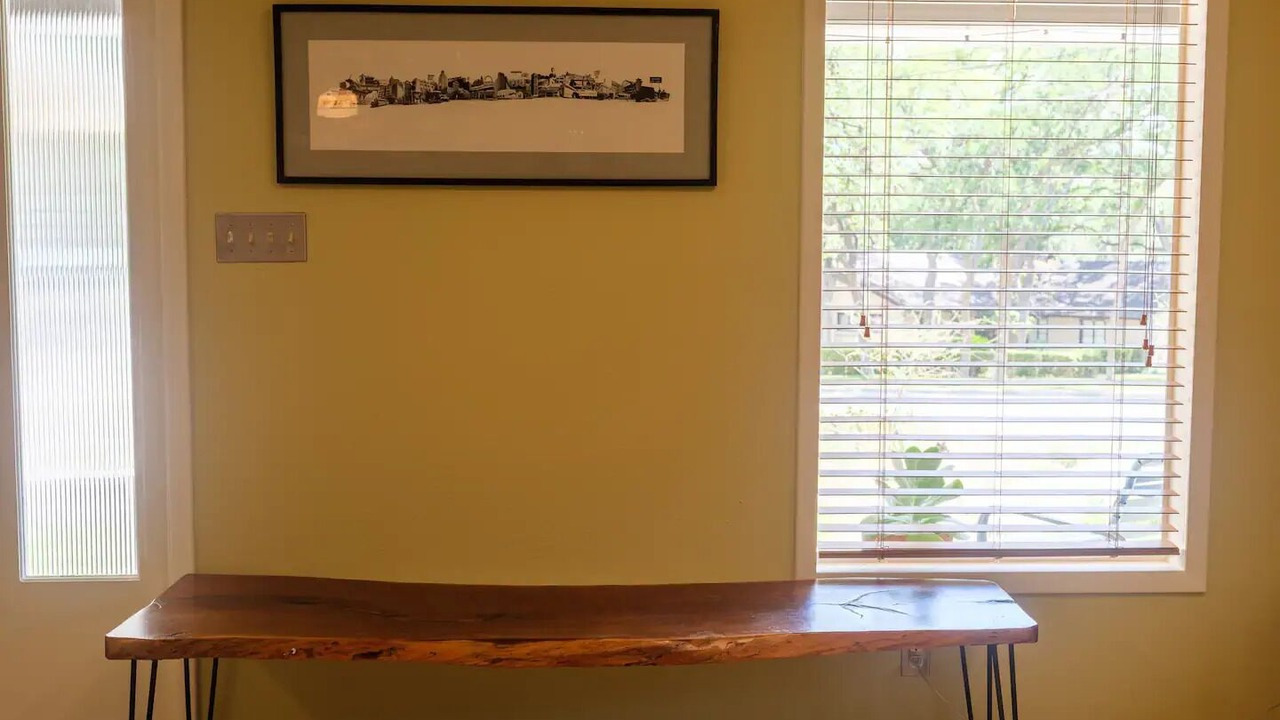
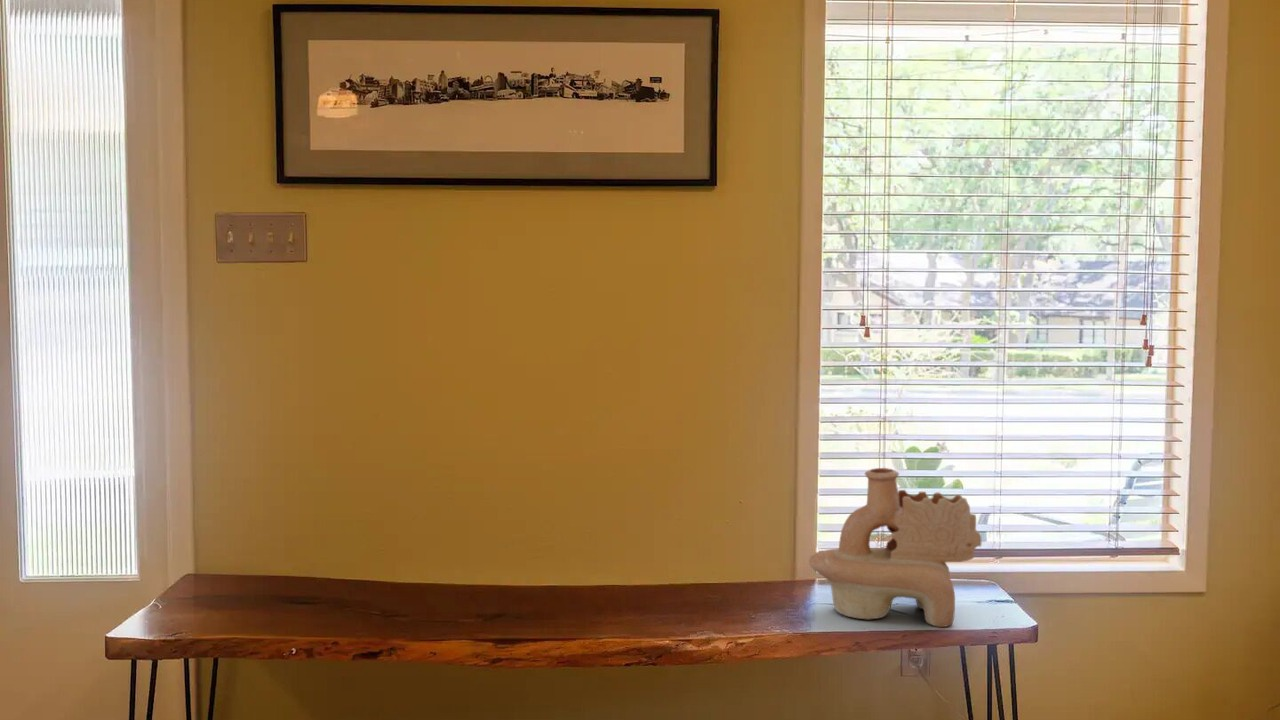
+ decorative vase (893, 541)
